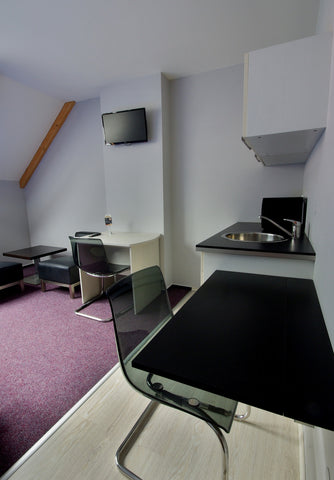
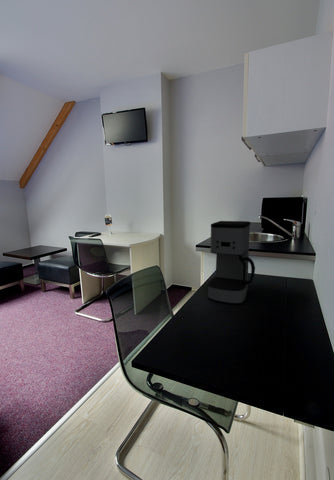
+ coffee maker (232, 260)
